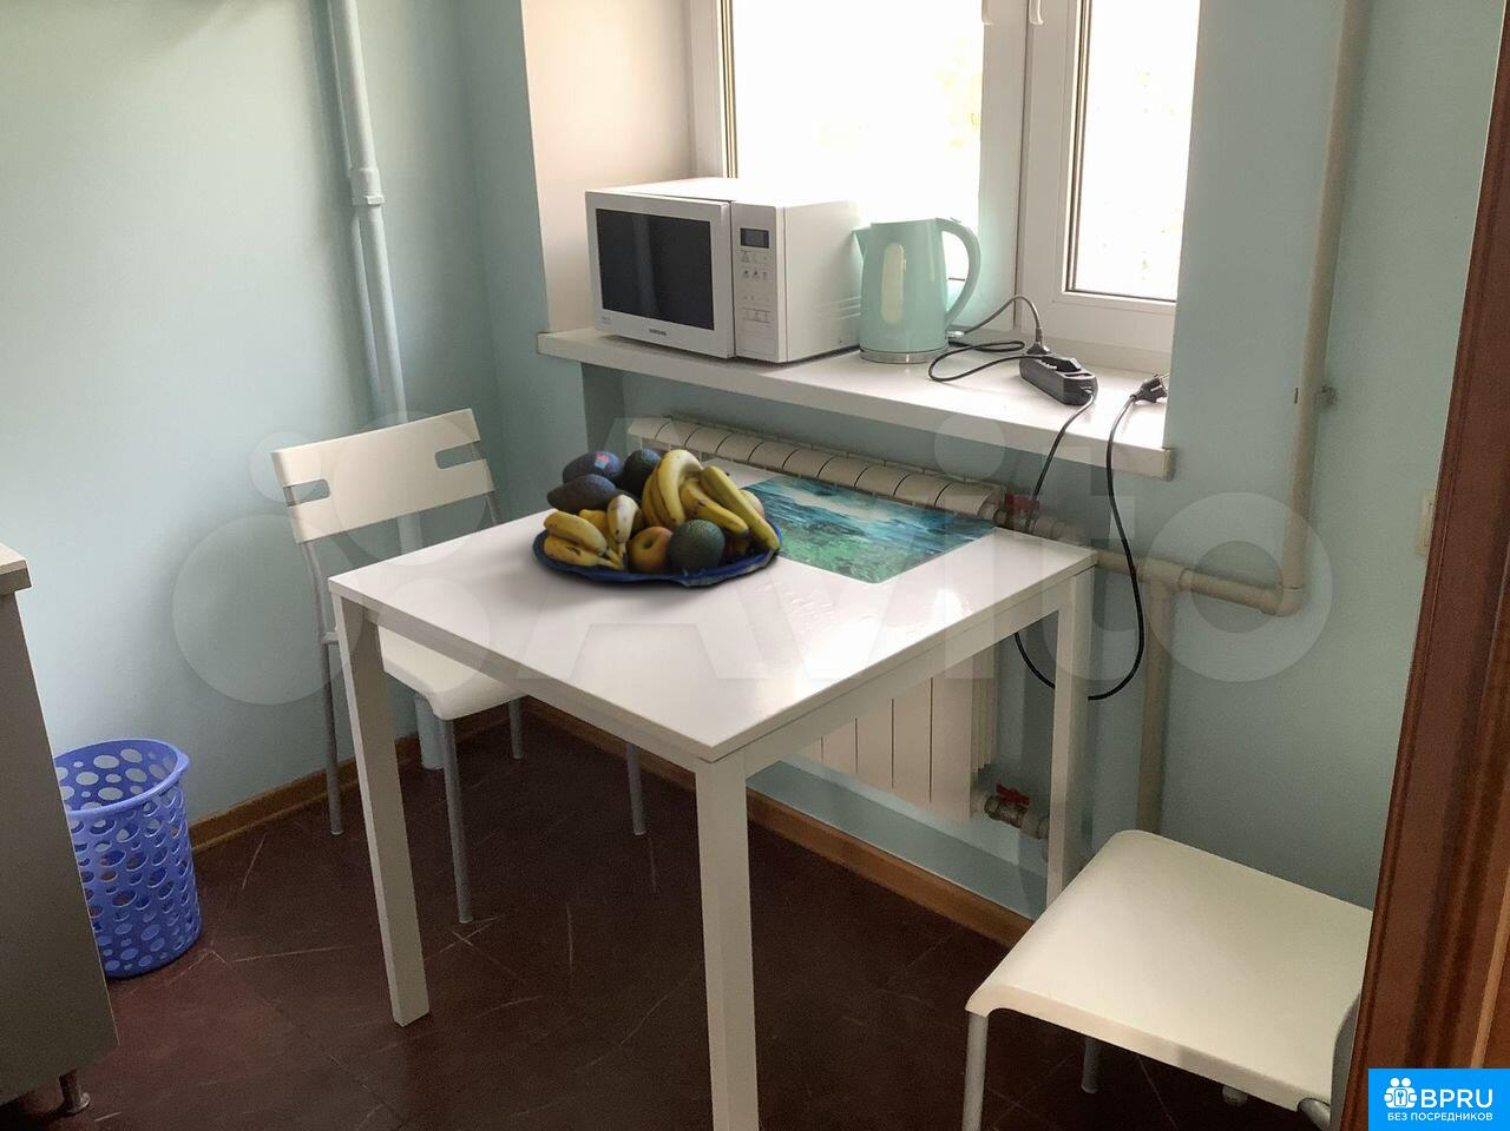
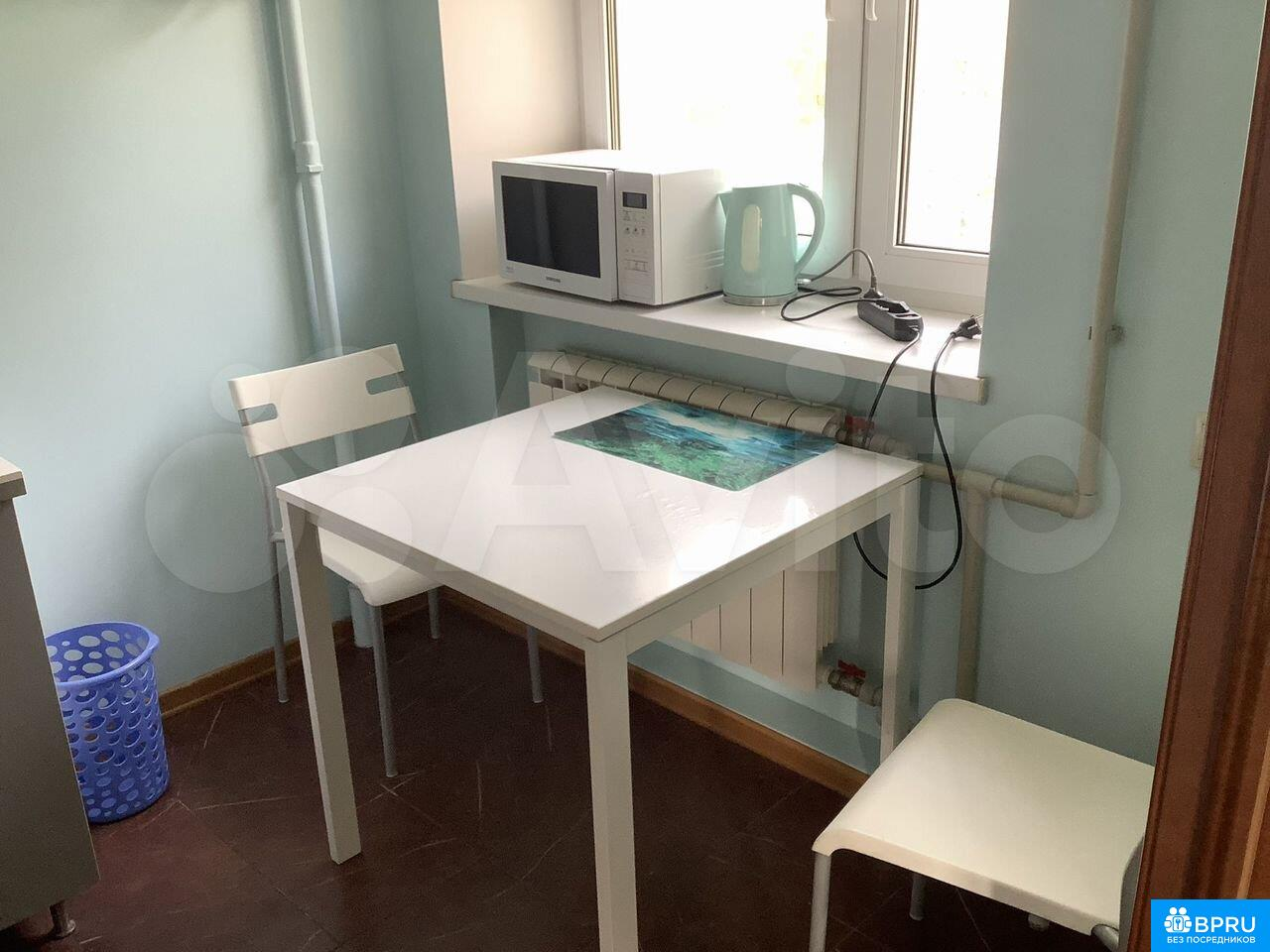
- fruit bowl (658, 500)
